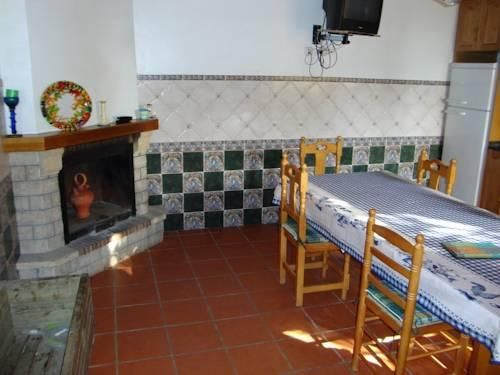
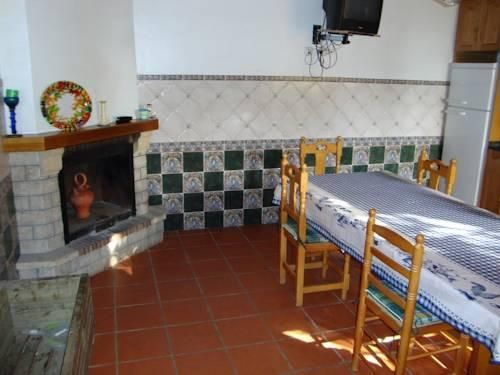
- dish towel (474, 249)
